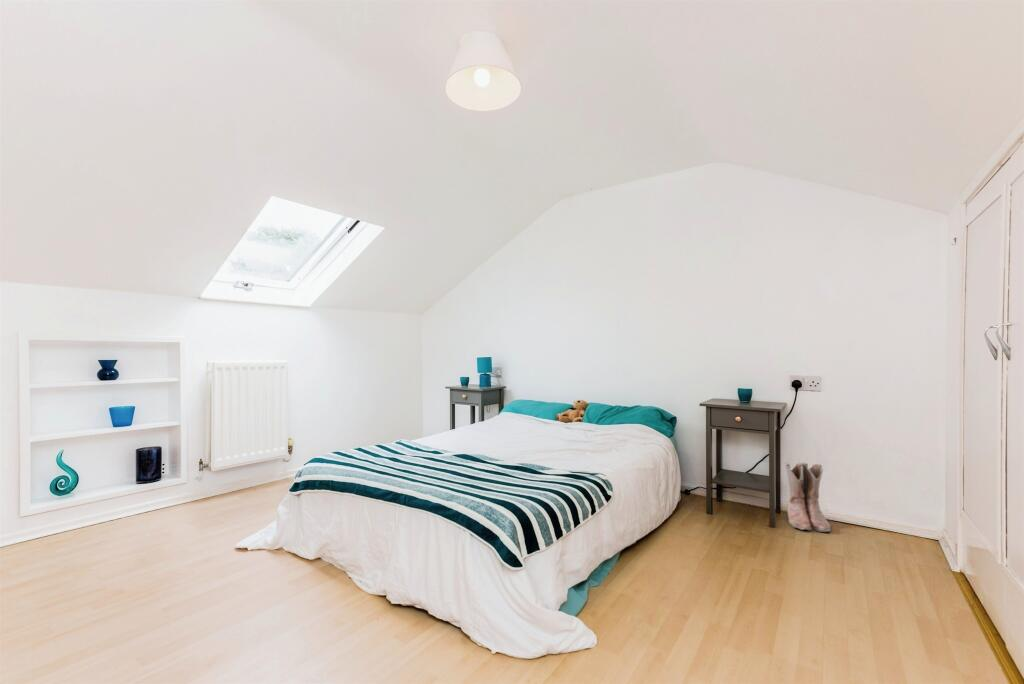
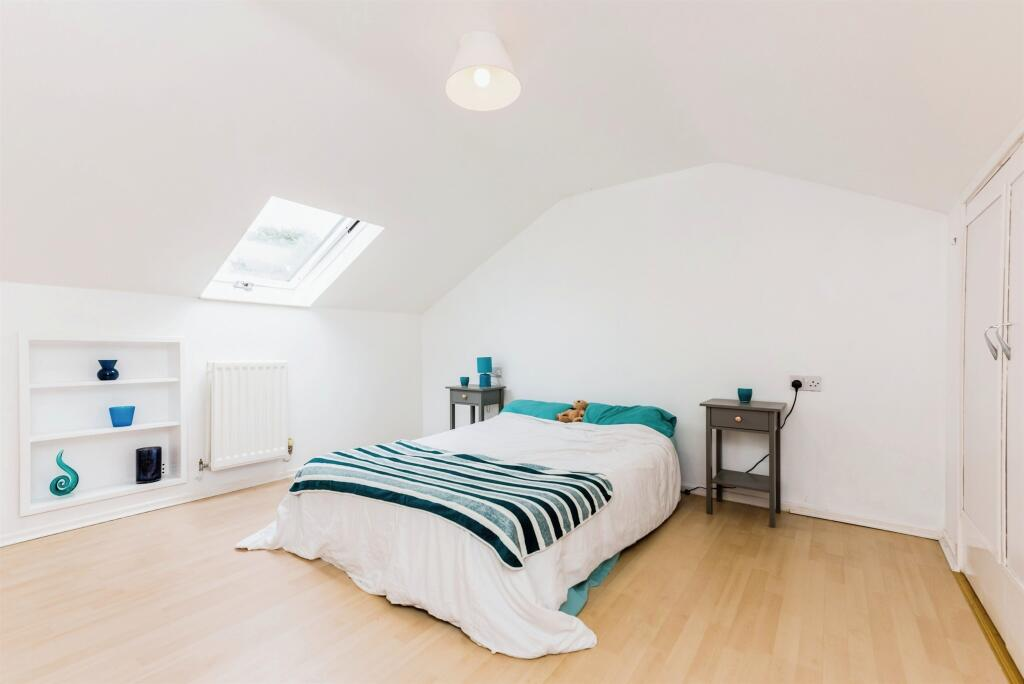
- boots (807, 493)
